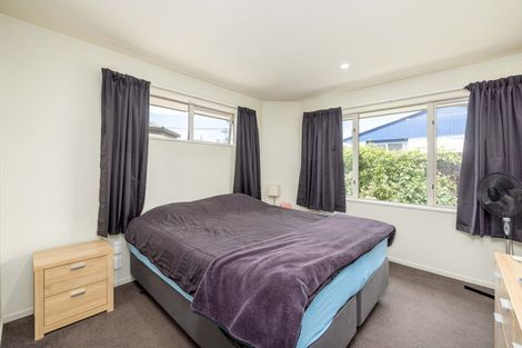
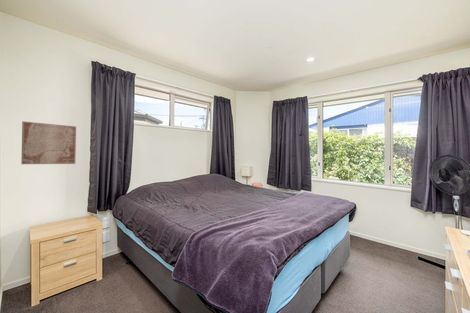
+ wall art (50, 144)
